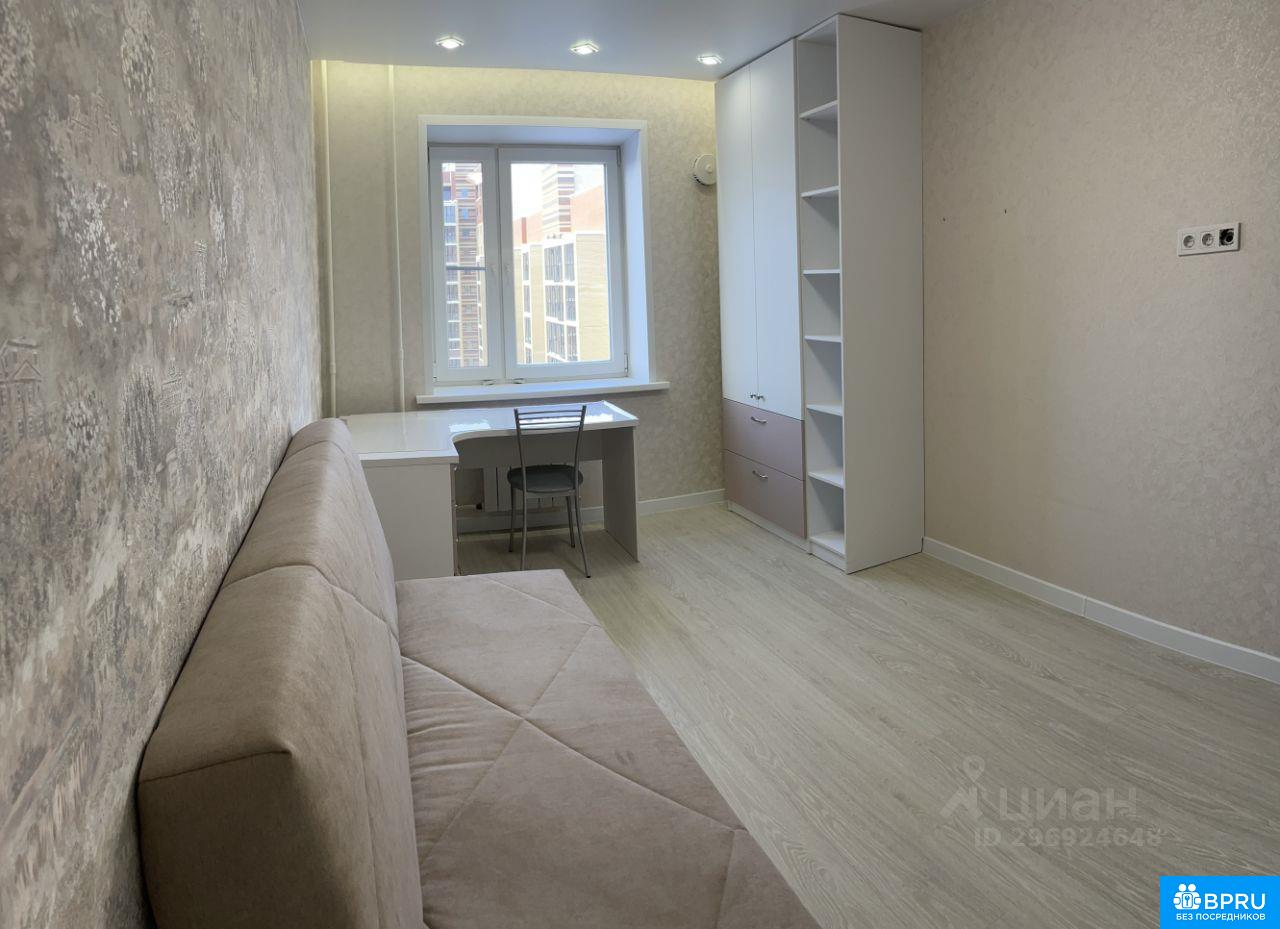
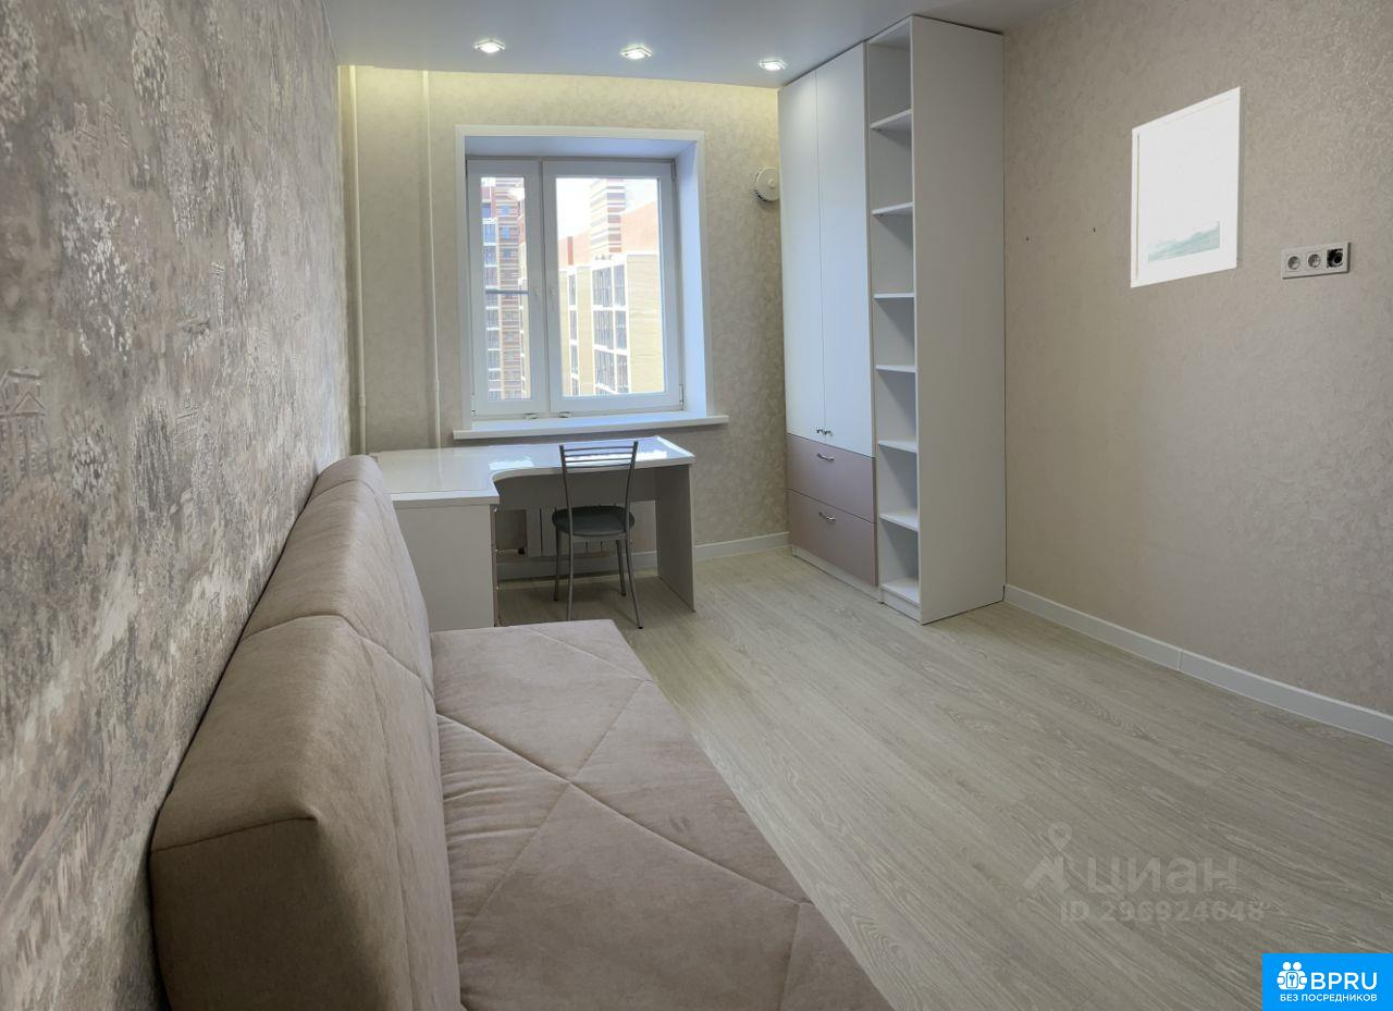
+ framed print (1184, 194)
